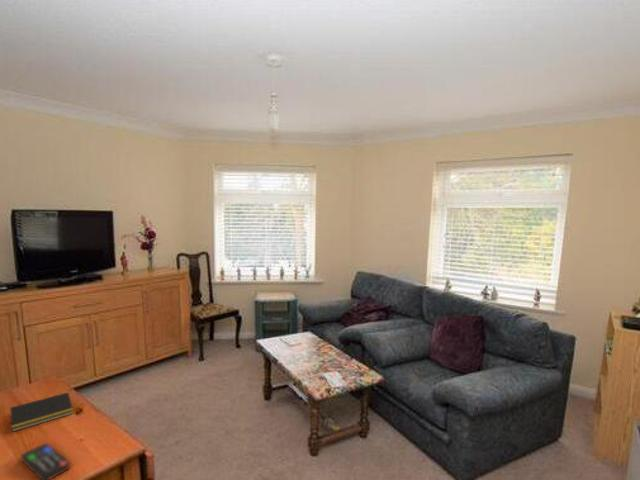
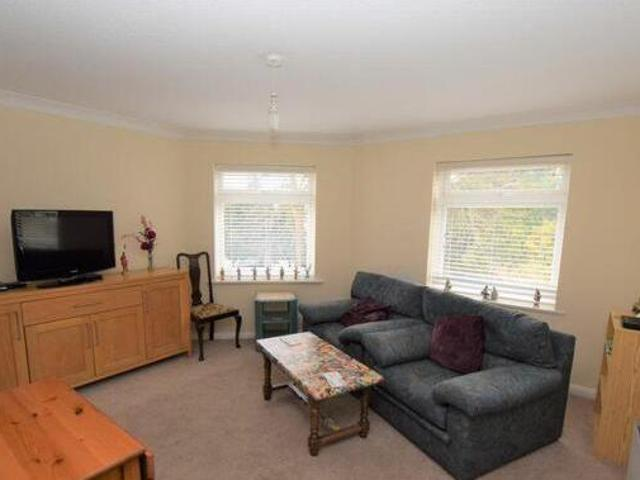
- notepad (42, 410)
- remote control (45, 460)
